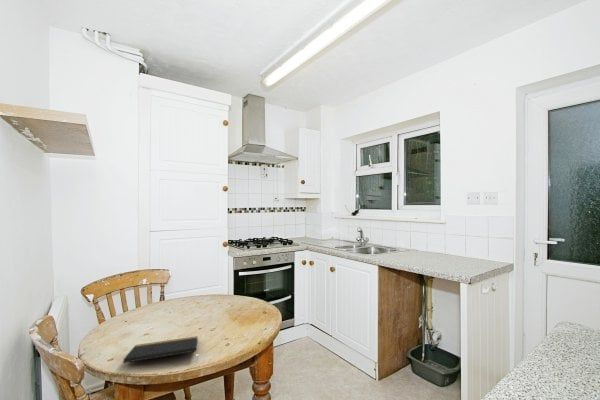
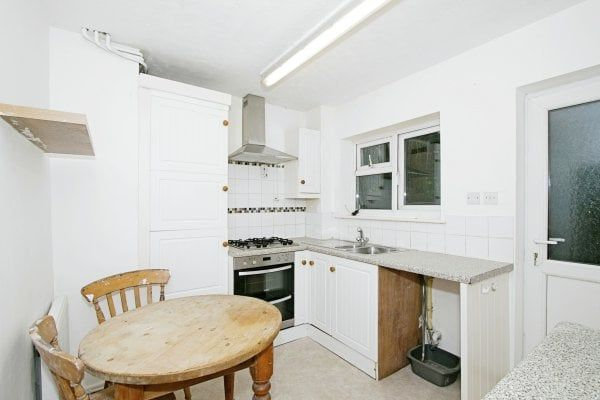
- notepad (164, 348)
